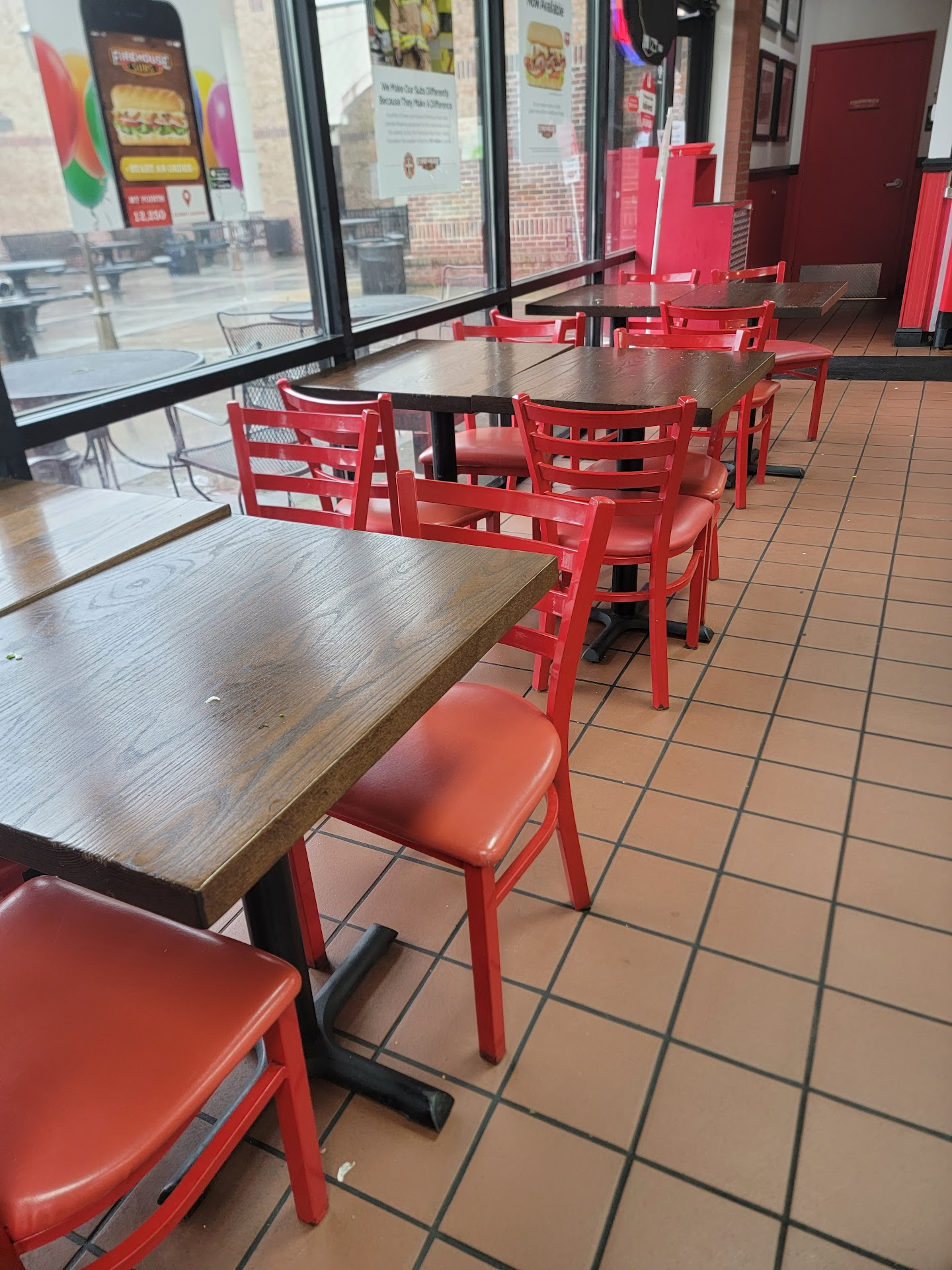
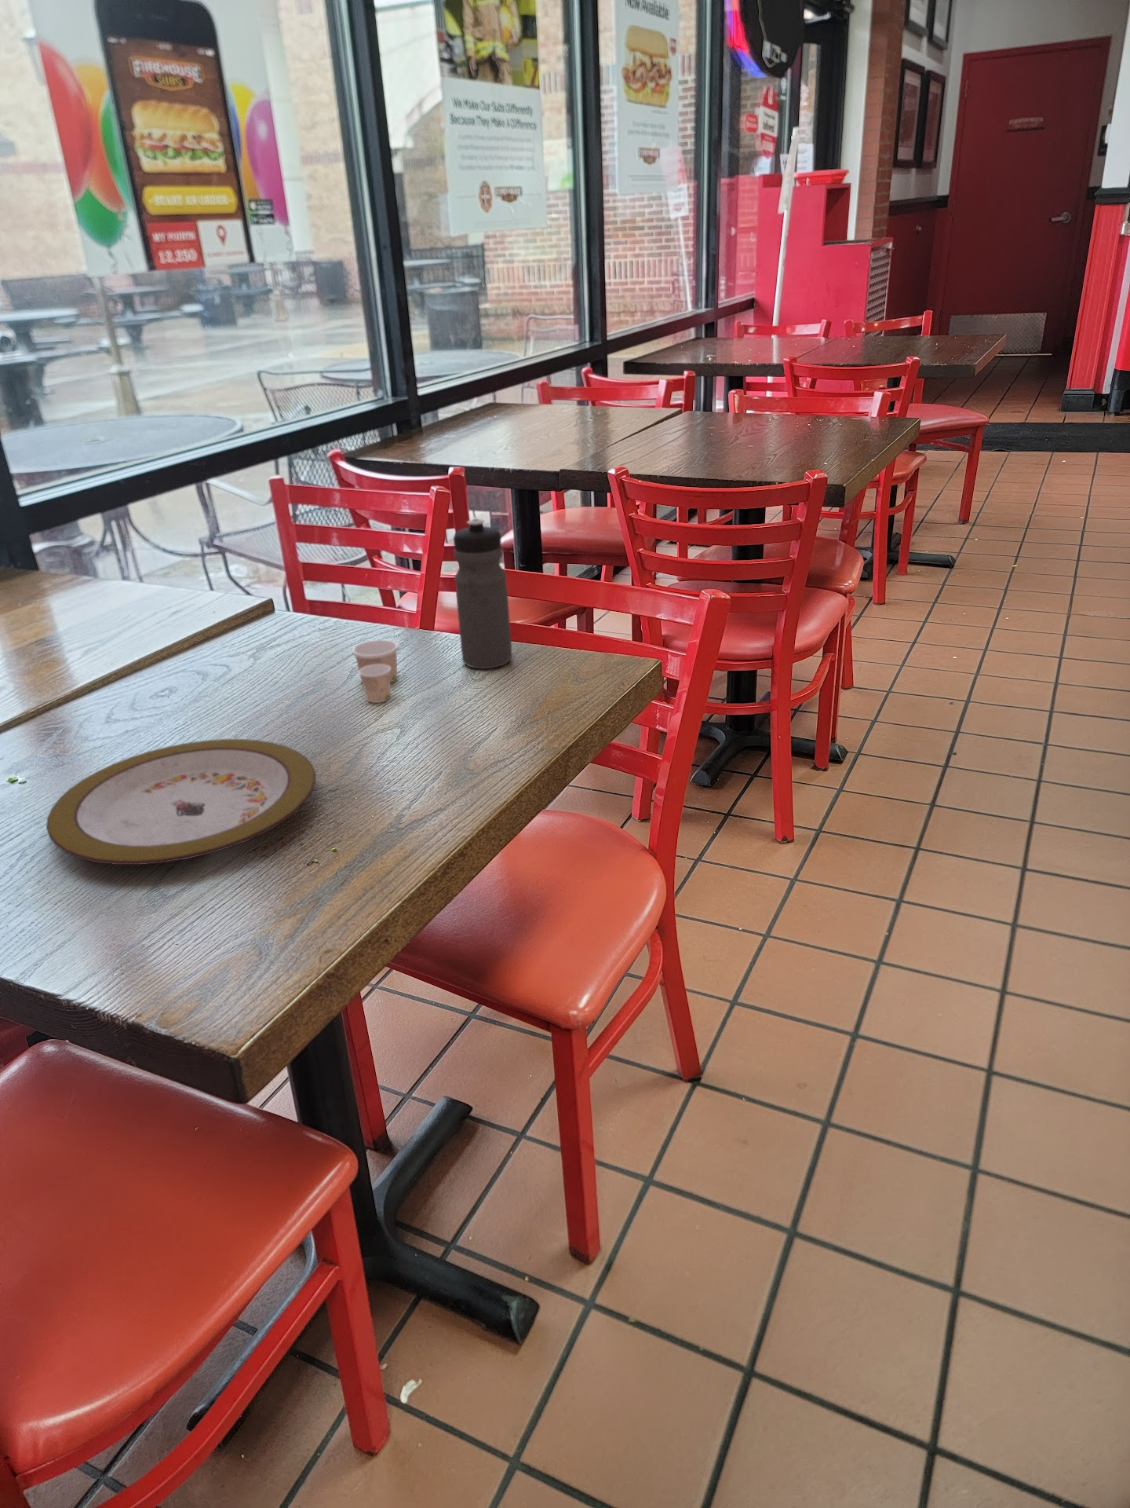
+ paper cup (376, 671)
+ plate (186, 803)
+ water bottle (481, 593)
